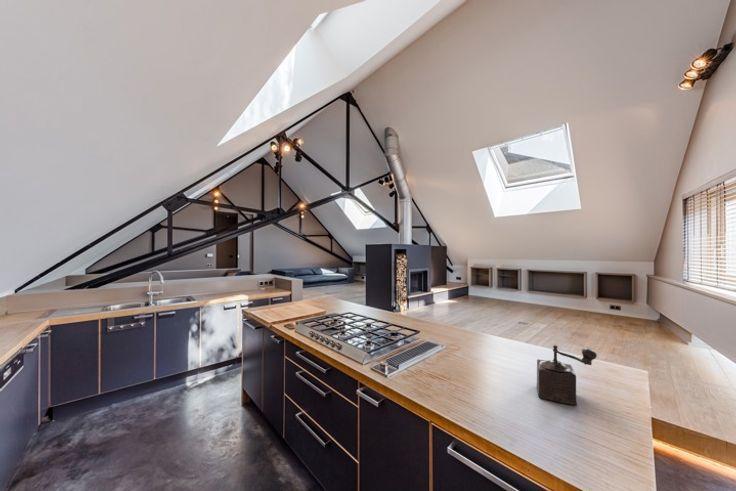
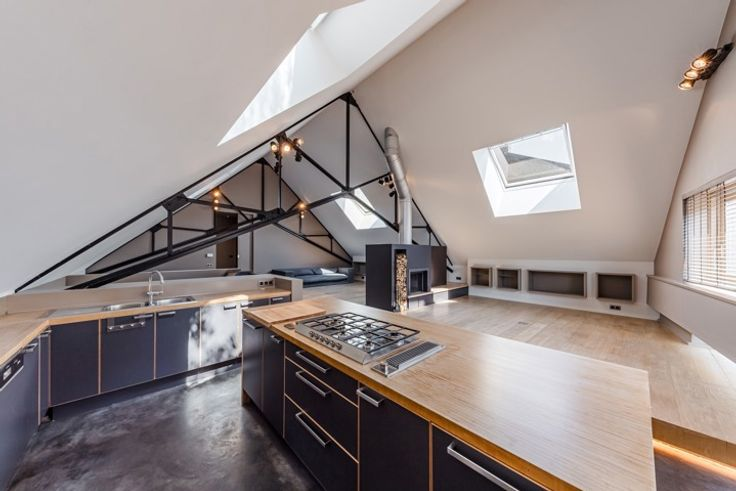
- pepper mill (564, 369)
